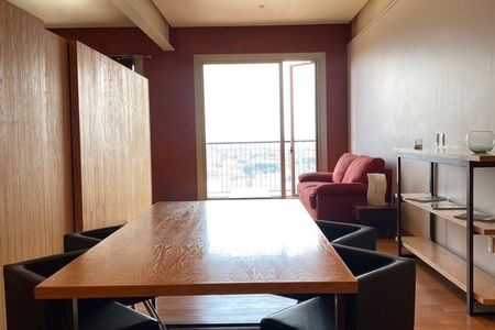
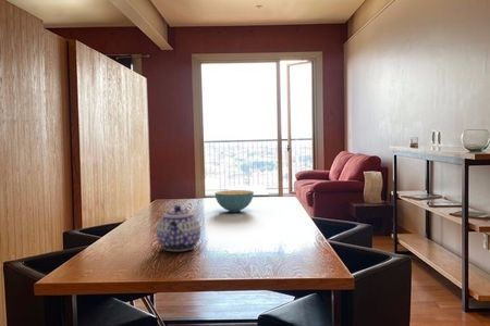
+ cereal bowl (234, 201)
+ teapot (177, 226)
